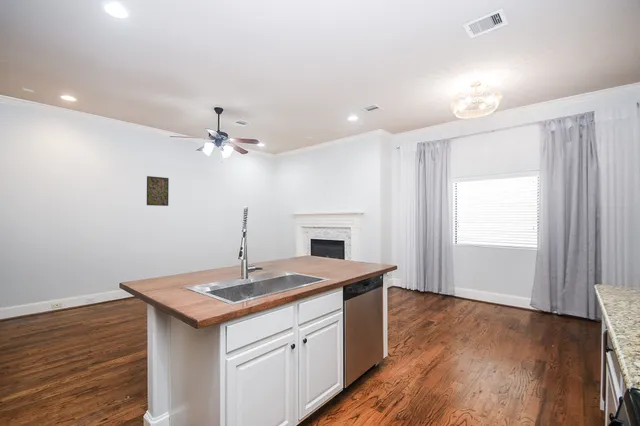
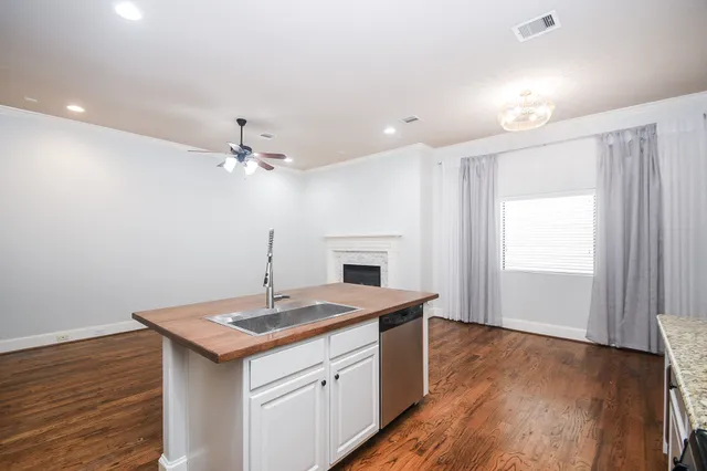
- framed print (157, 191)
